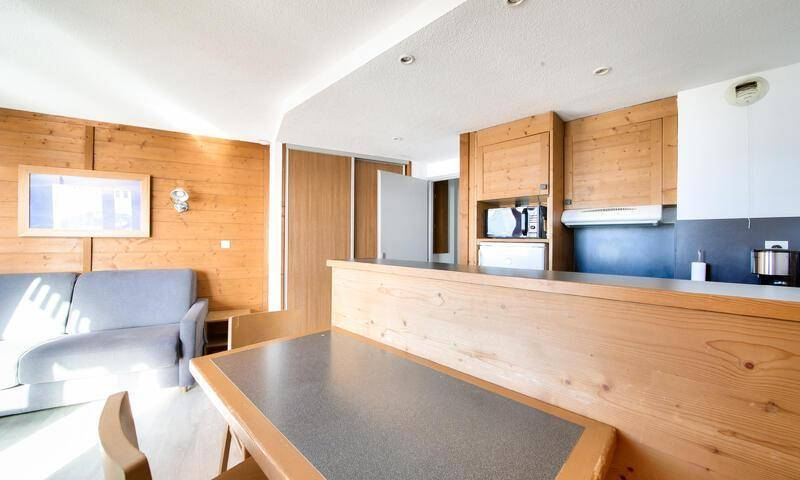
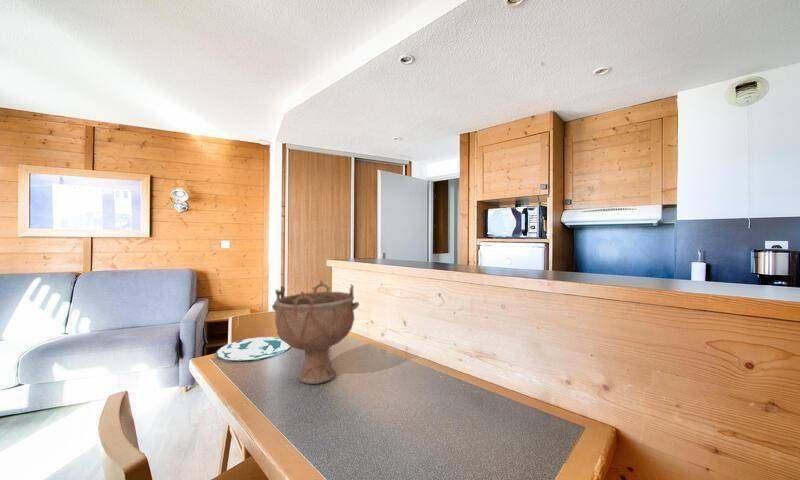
+ decorative bowl (315, 330)
+ plate (255, 344)
